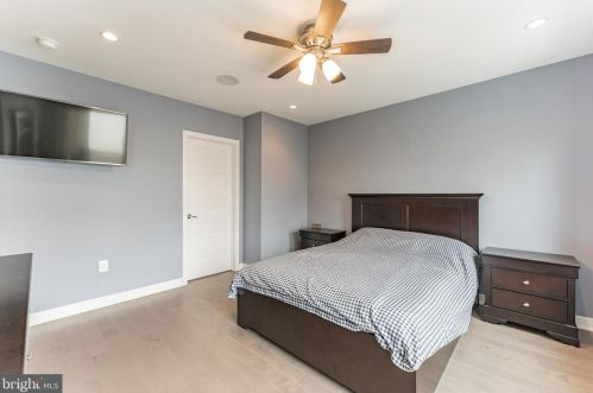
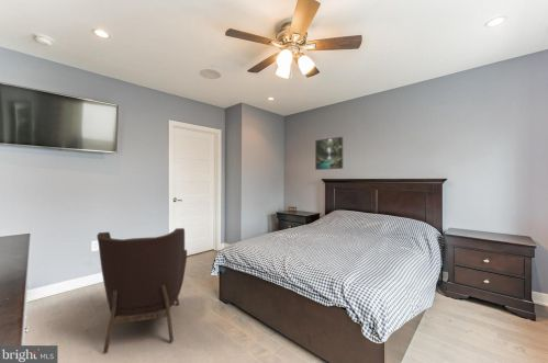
+ armchair (147, 275)
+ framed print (328, 154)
